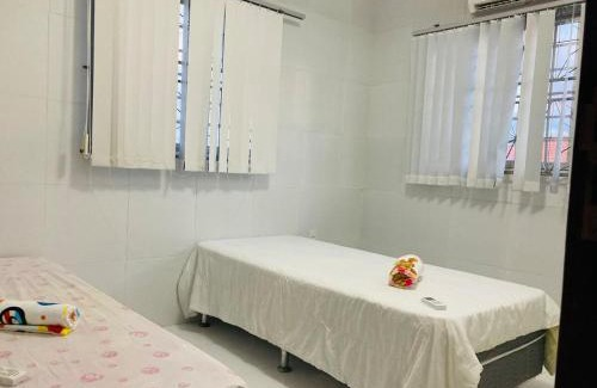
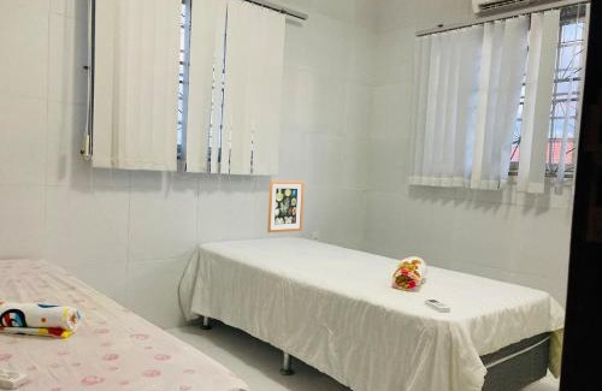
+ wall art (285, 206)
